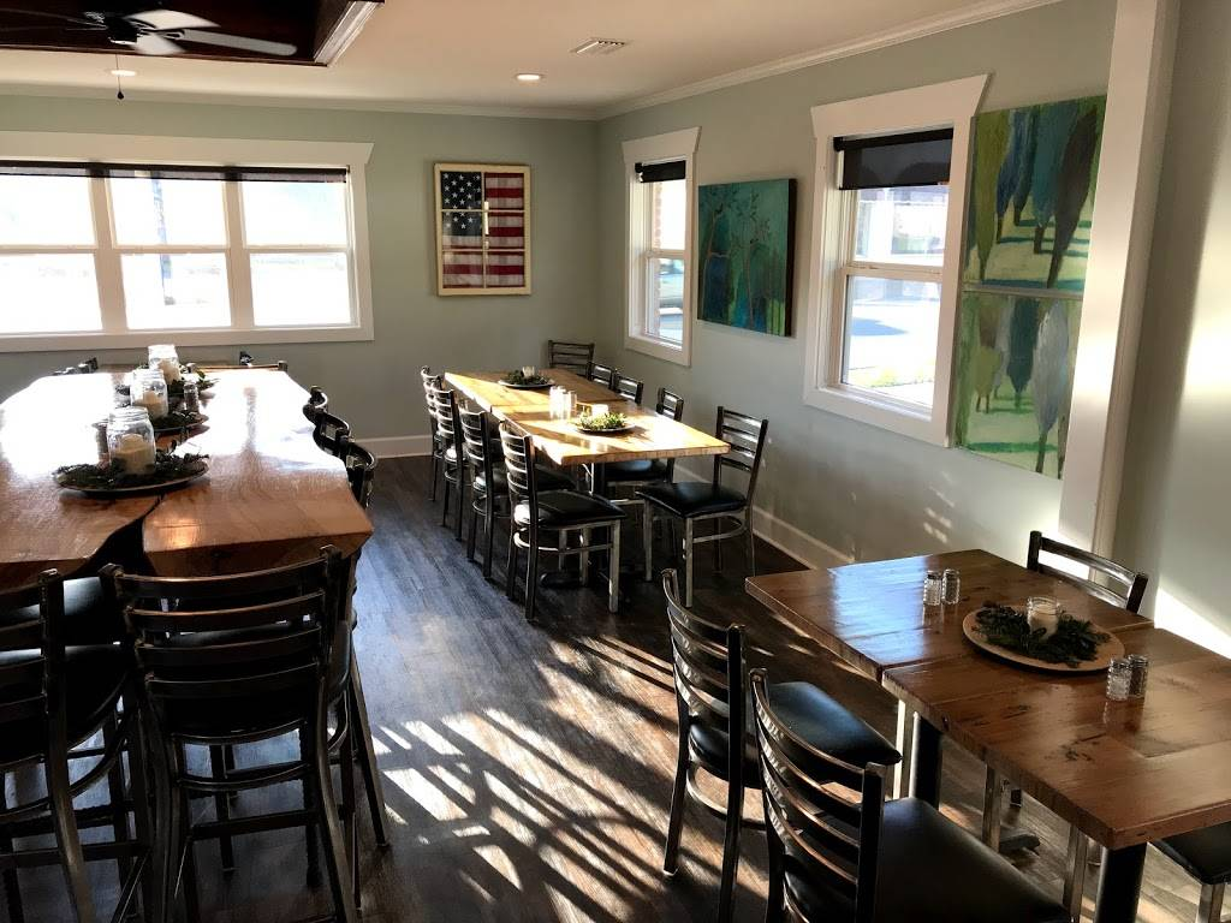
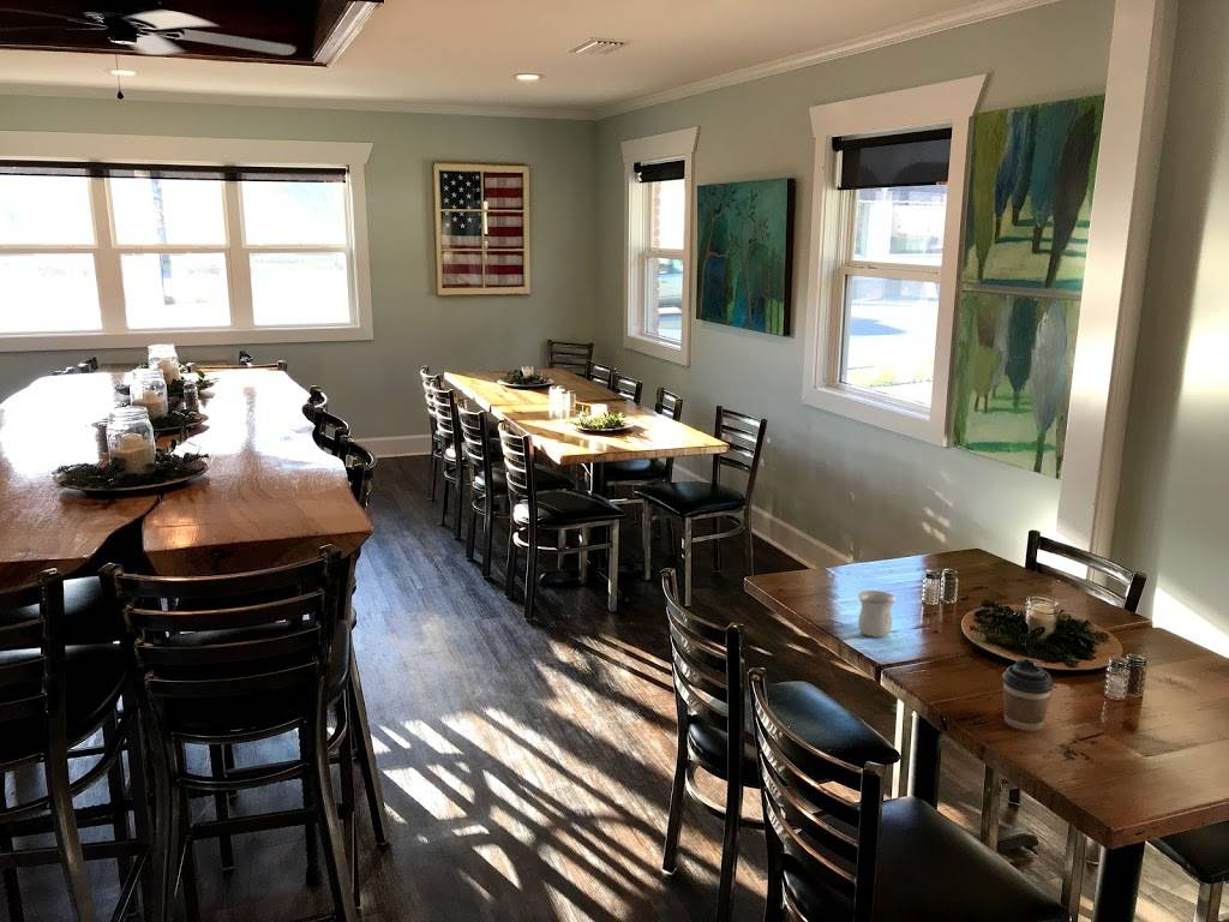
+ coffee cup (1026, 694)
+ mug (873, 612)
